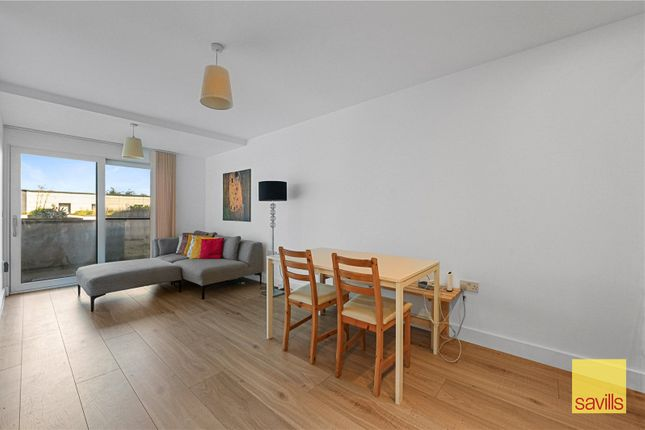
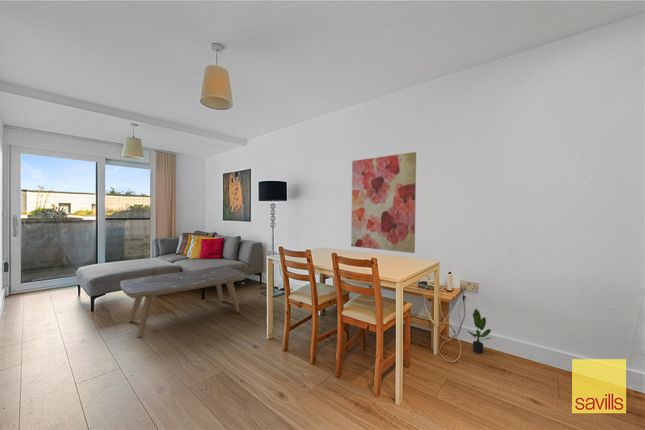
+ wall art (381, 203)
+ potted plant (478, 331)
+ coffee table (185, 290)
